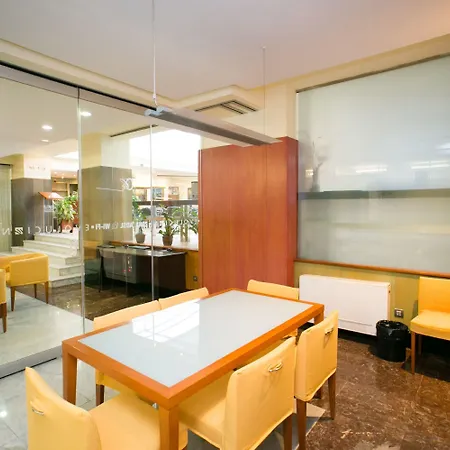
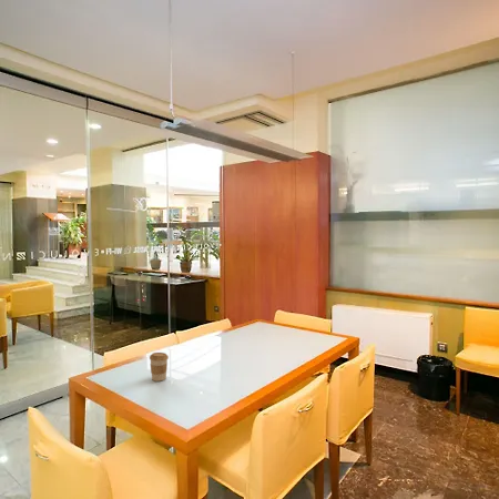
+ coffee cup (159, 365)
